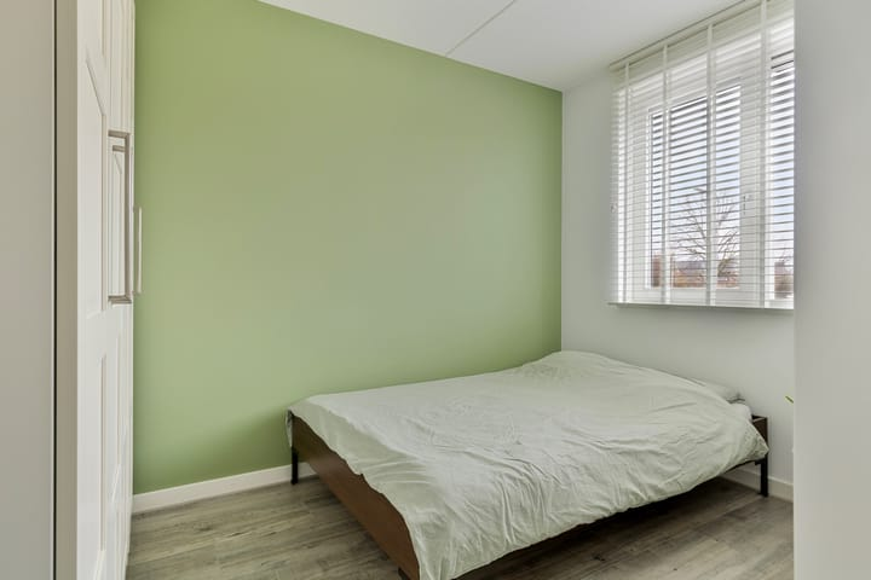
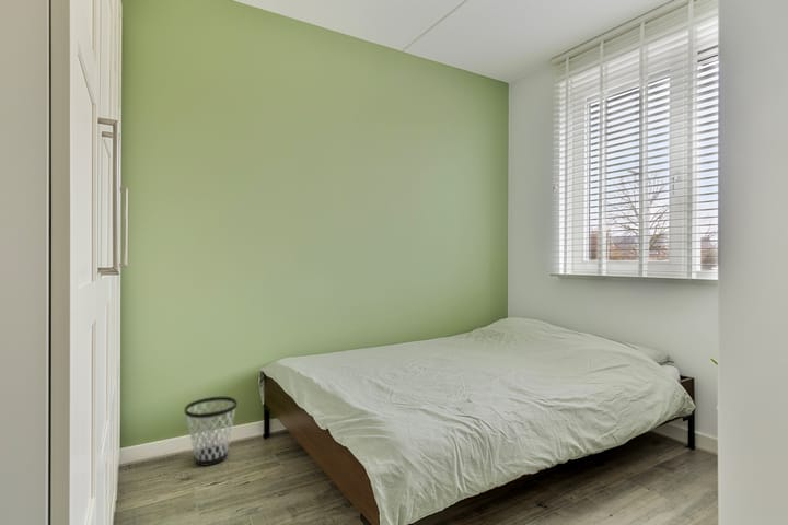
+ wastebasket (211, 431)
